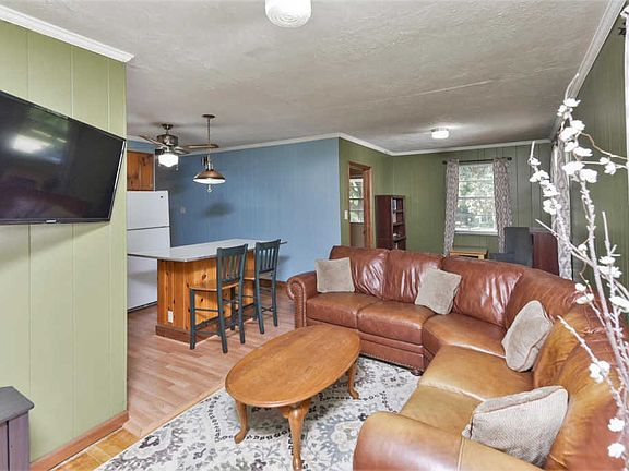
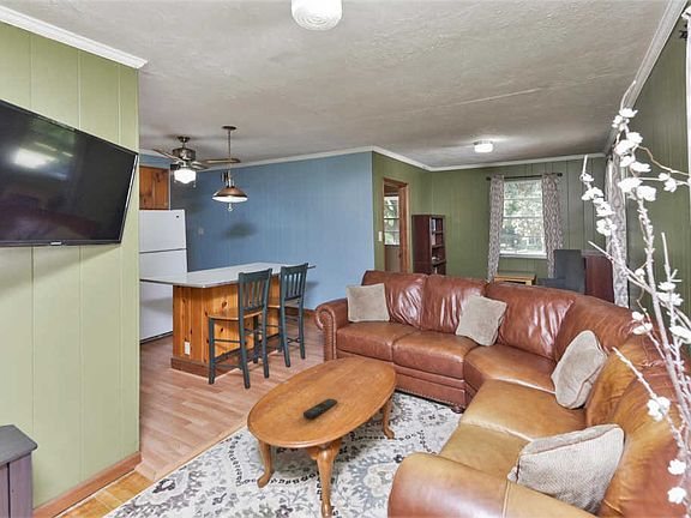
+ remote control (320, 408)
